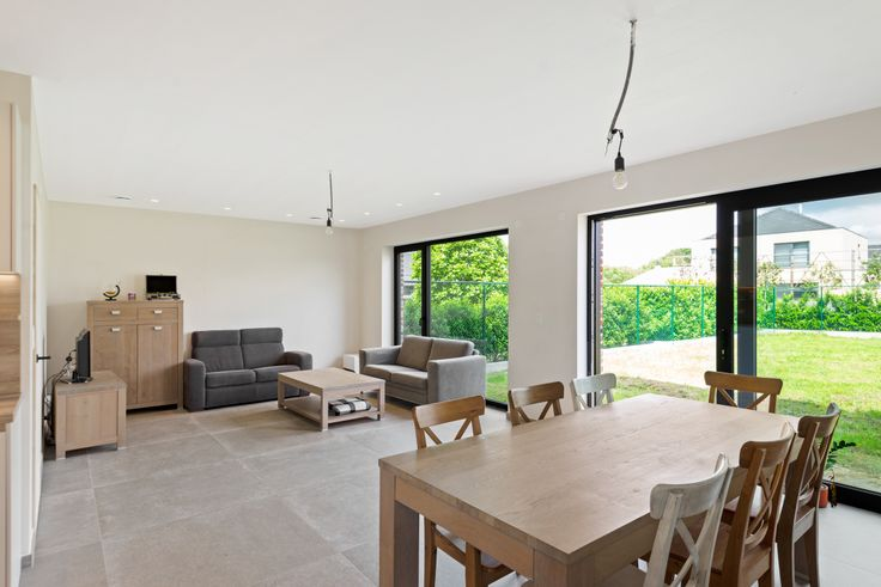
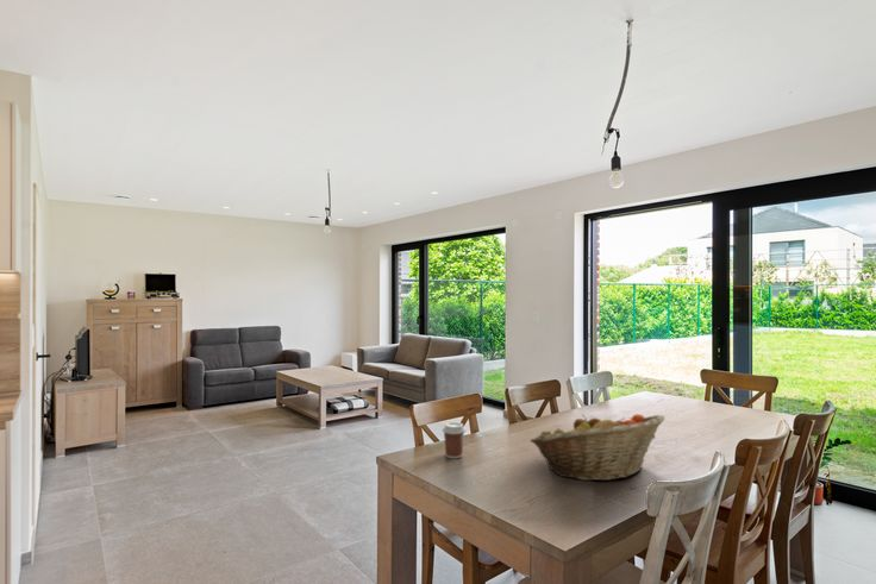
+ fruit basket (597, 439)
+ coffee cup (453, 439)
